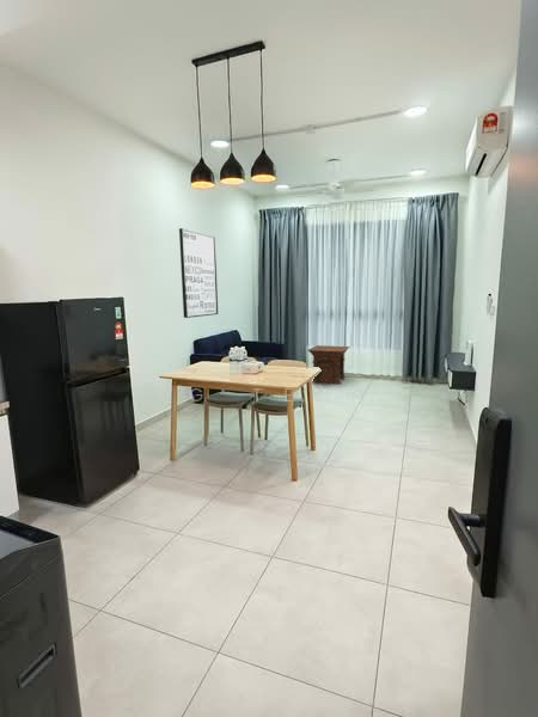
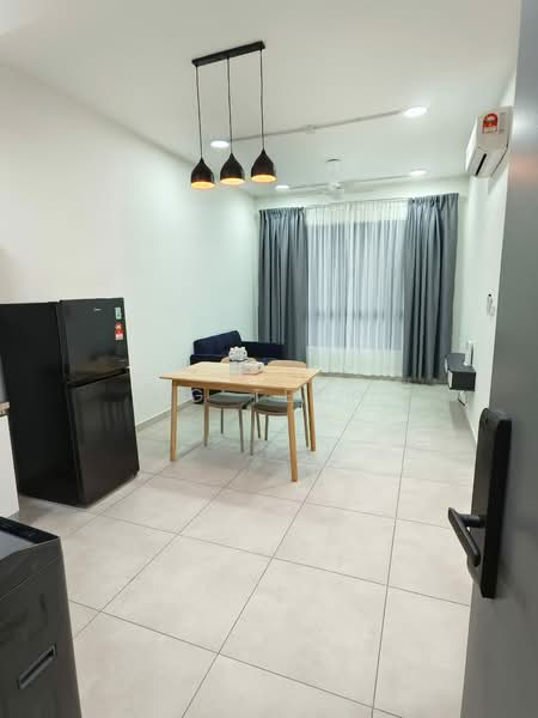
- wall art (200, 275)
- side table (329, 363)
